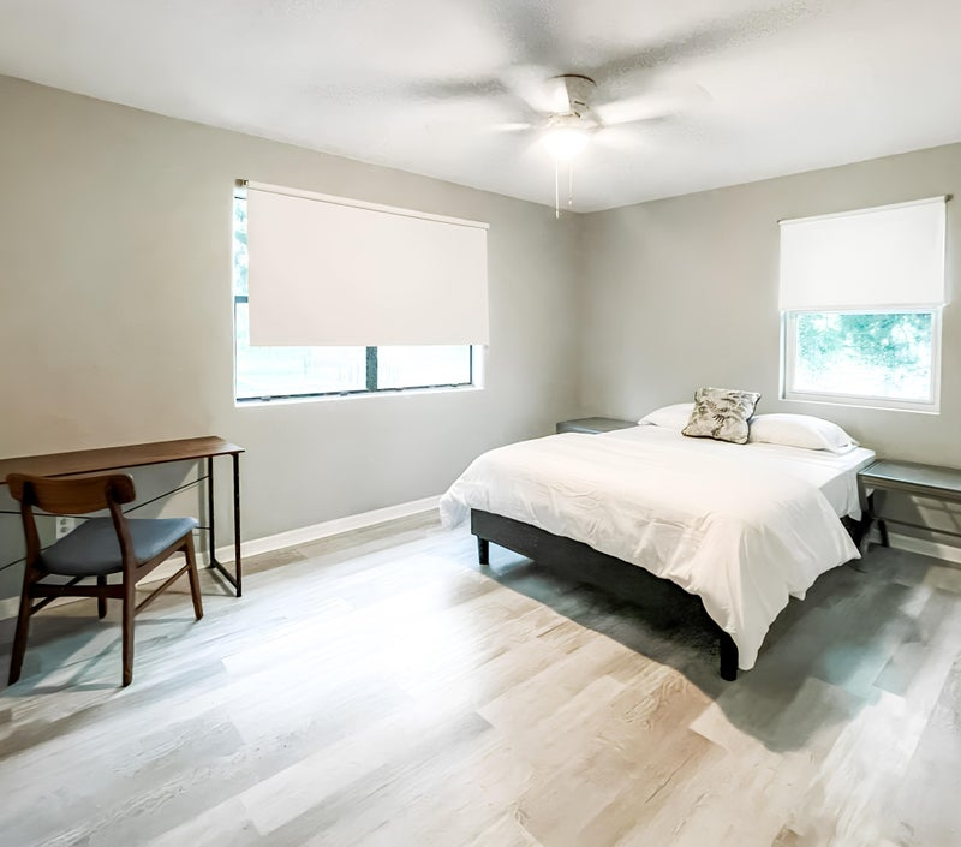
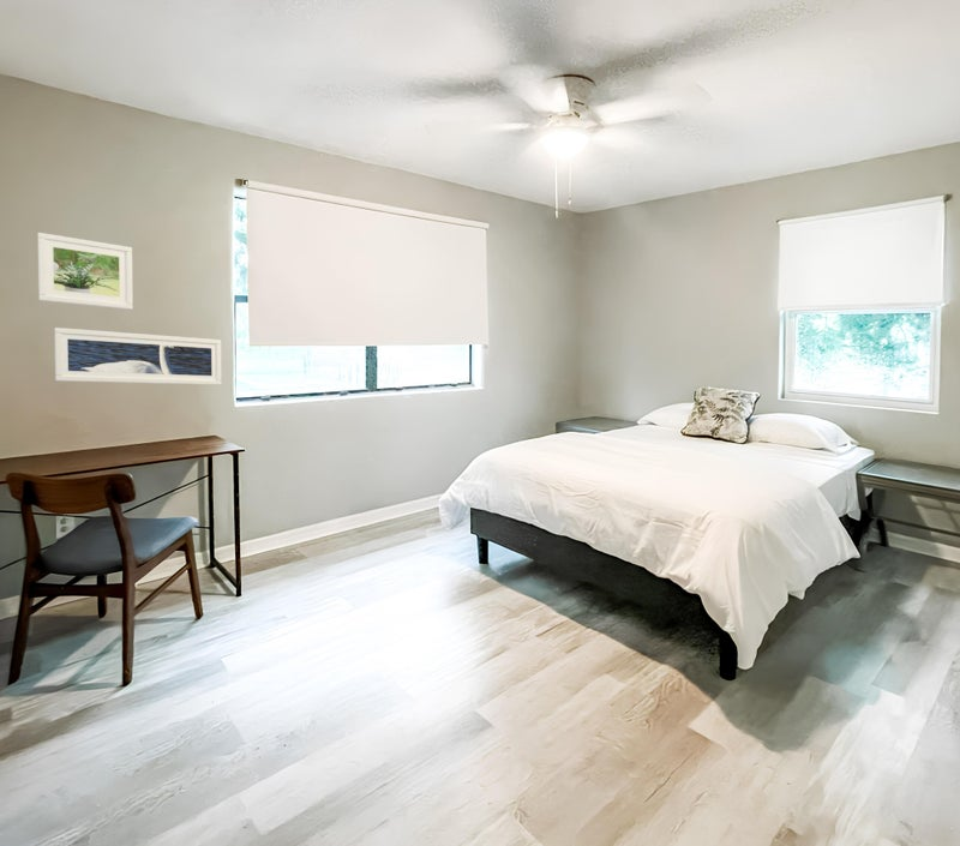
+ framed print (86, 272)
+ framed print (144, 359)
